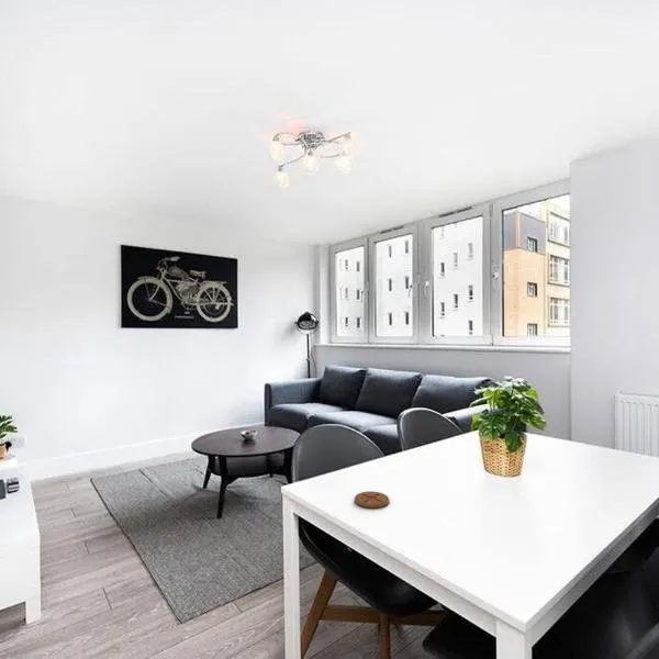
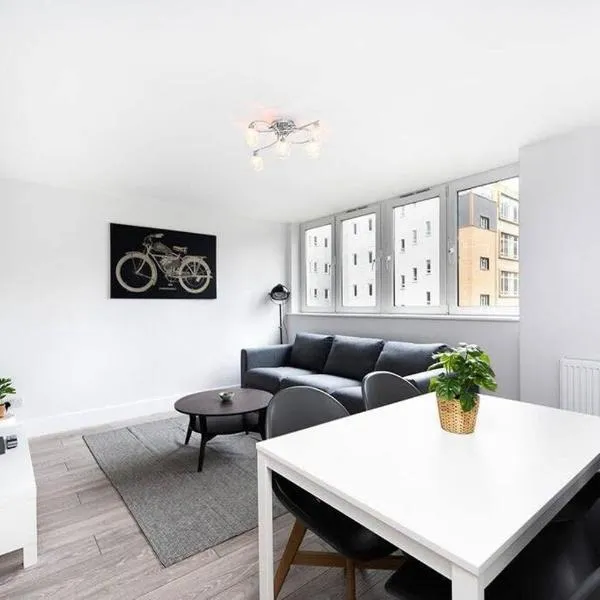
- coaster (371, 499)
